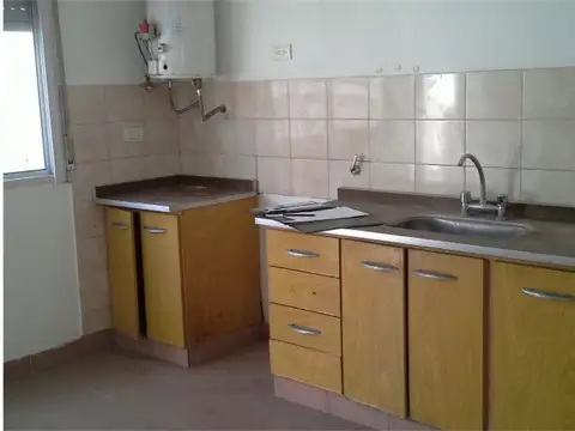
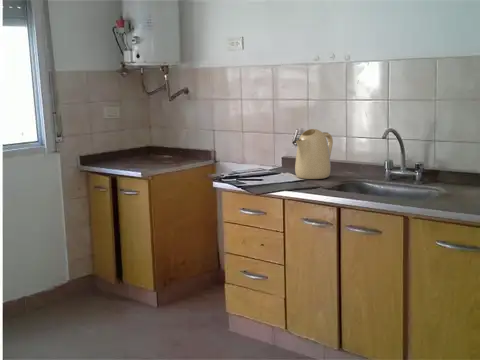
+ kettle (314, 152)
